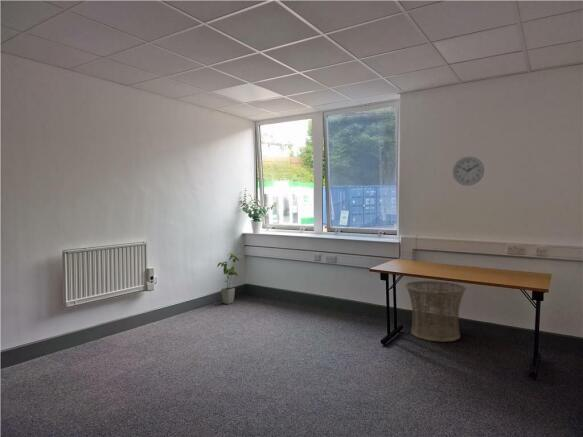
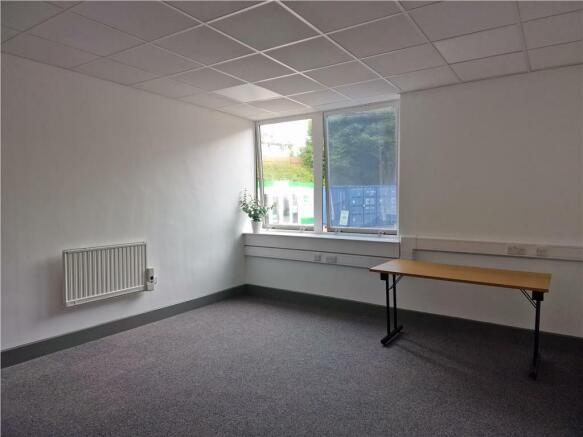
- house plant (231, 276)
- wall clock (468, 171)
- basket (434, 309)
